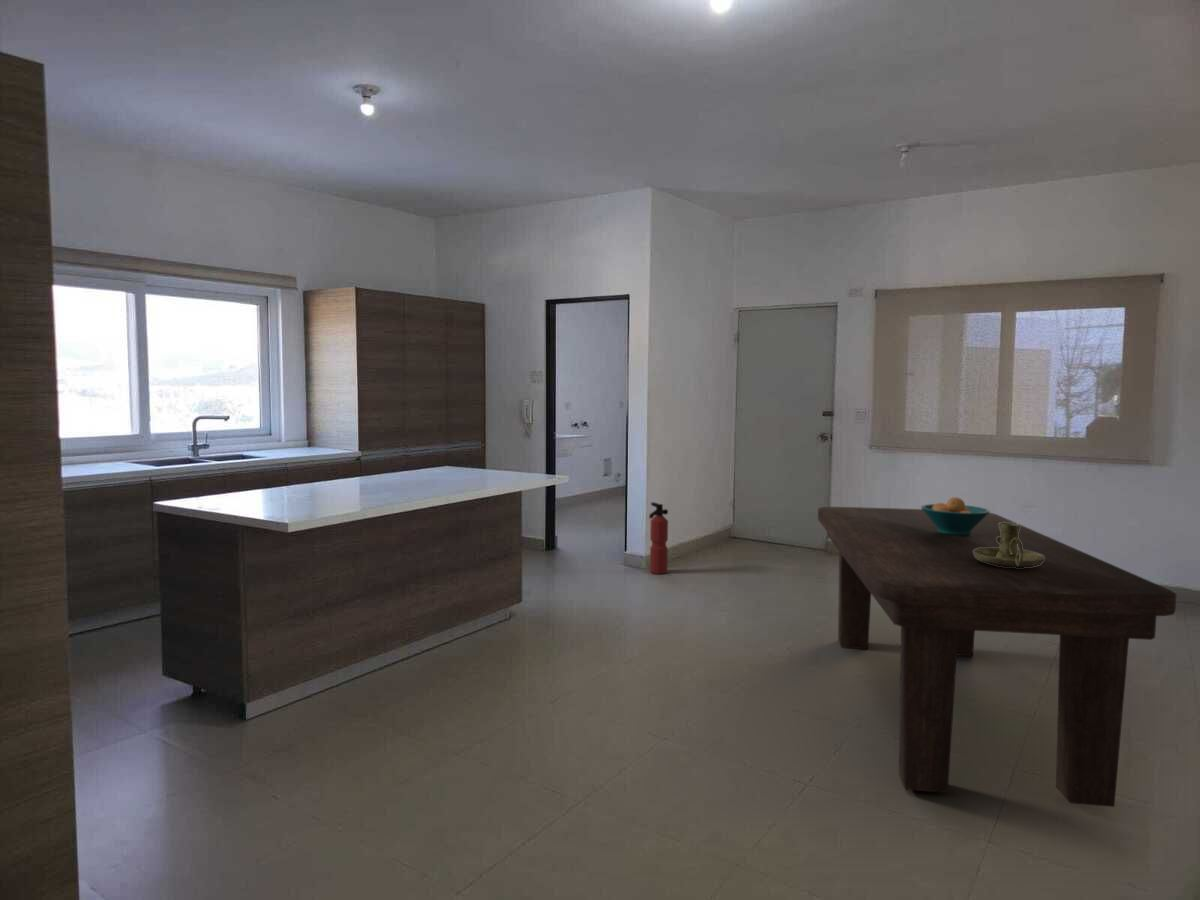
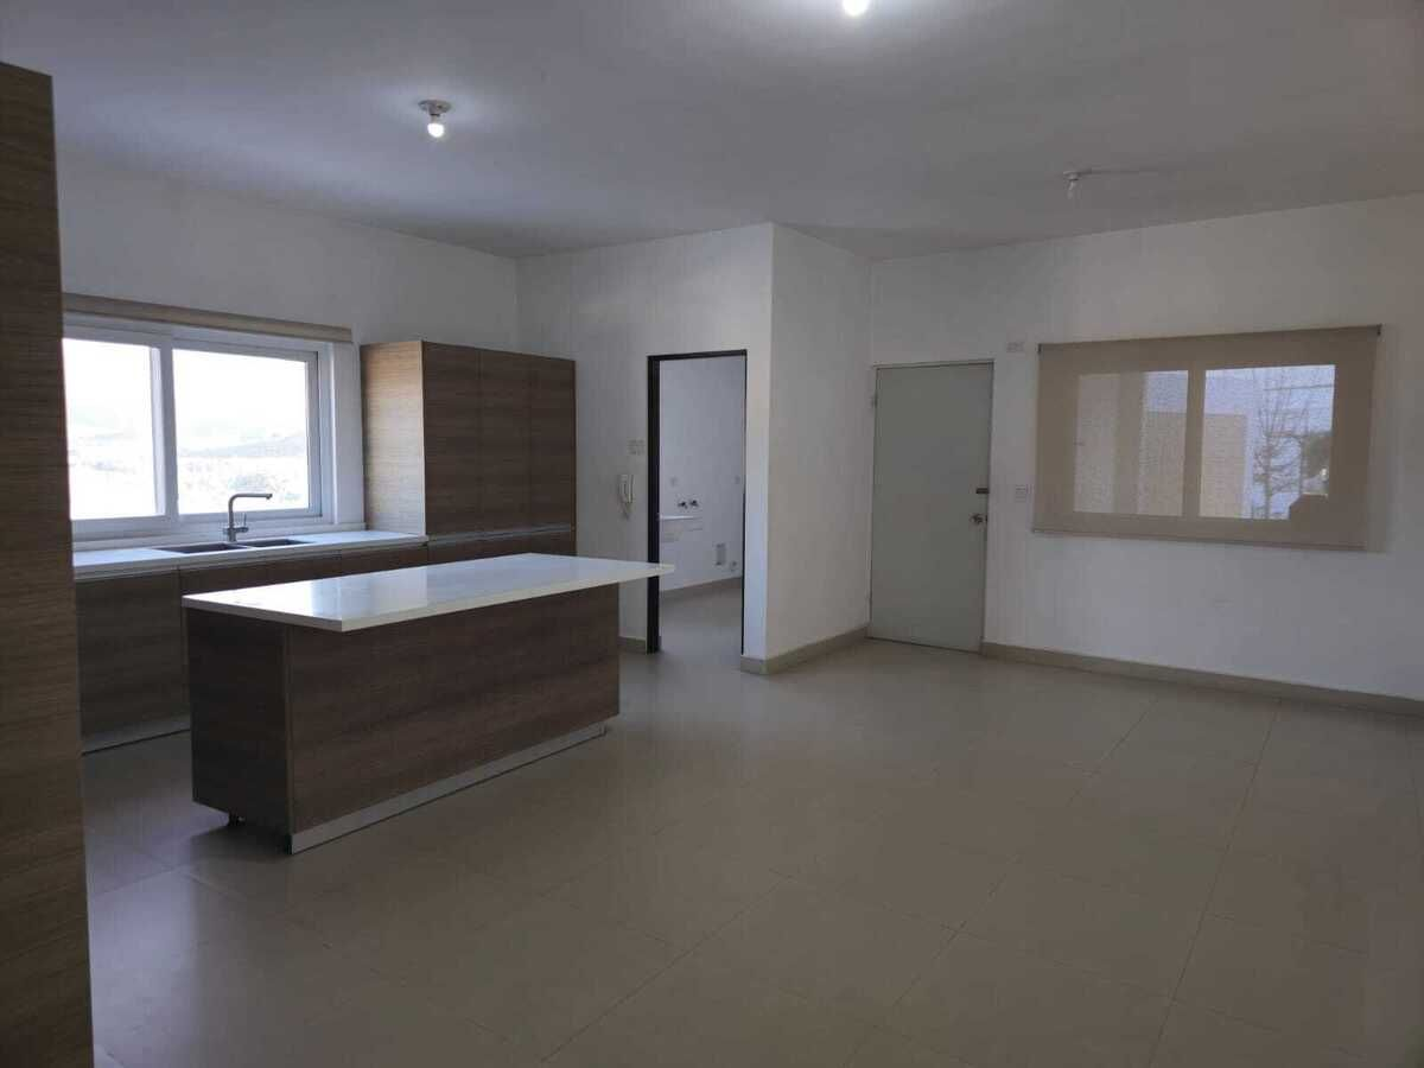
- fruit bowl (954, 514)
- dining table (945, 623)
- fire extinguisher (657, 537)
- candle holder (1010, 545)
